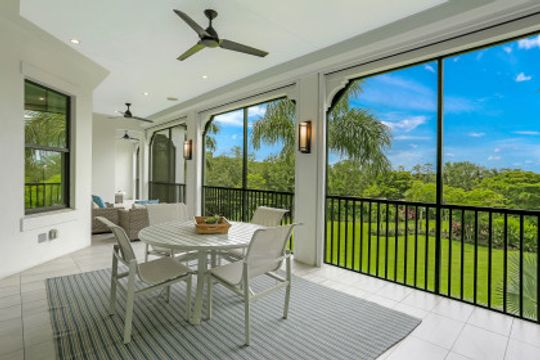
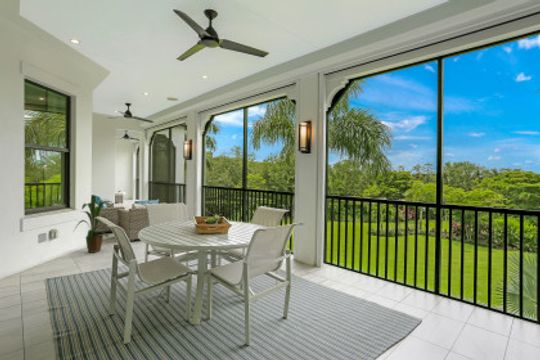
+ house plant (98, 221)
